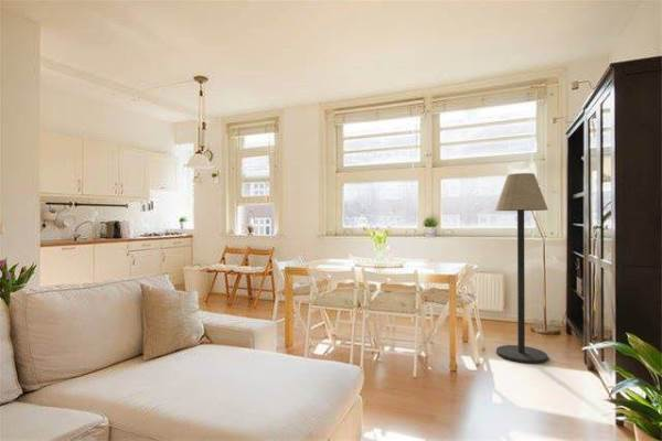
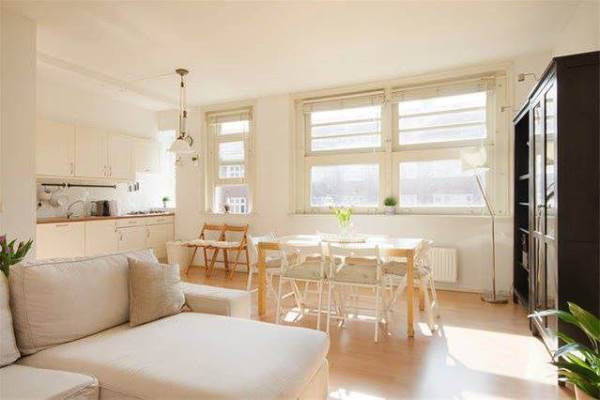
- floor lamp (521, 265)
